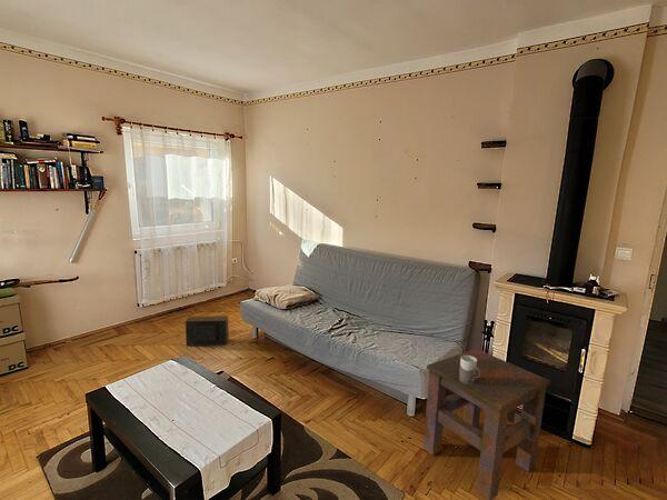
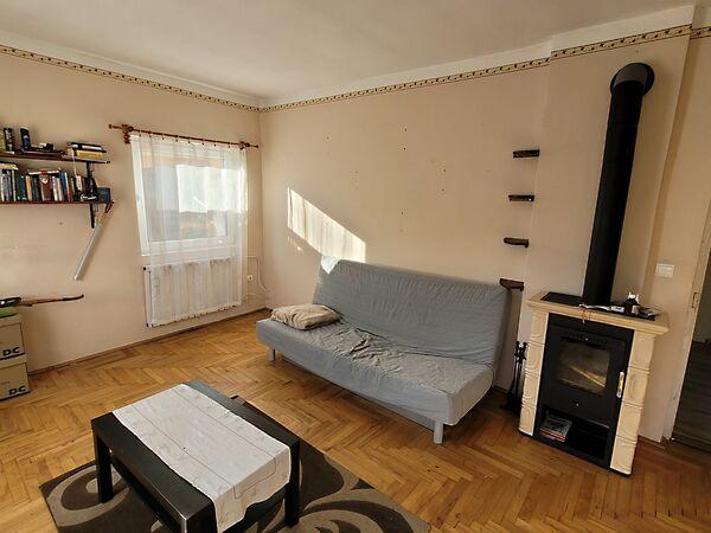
- mug (470, 371)
- speaker (207, 331)
- side table (479, 416)
